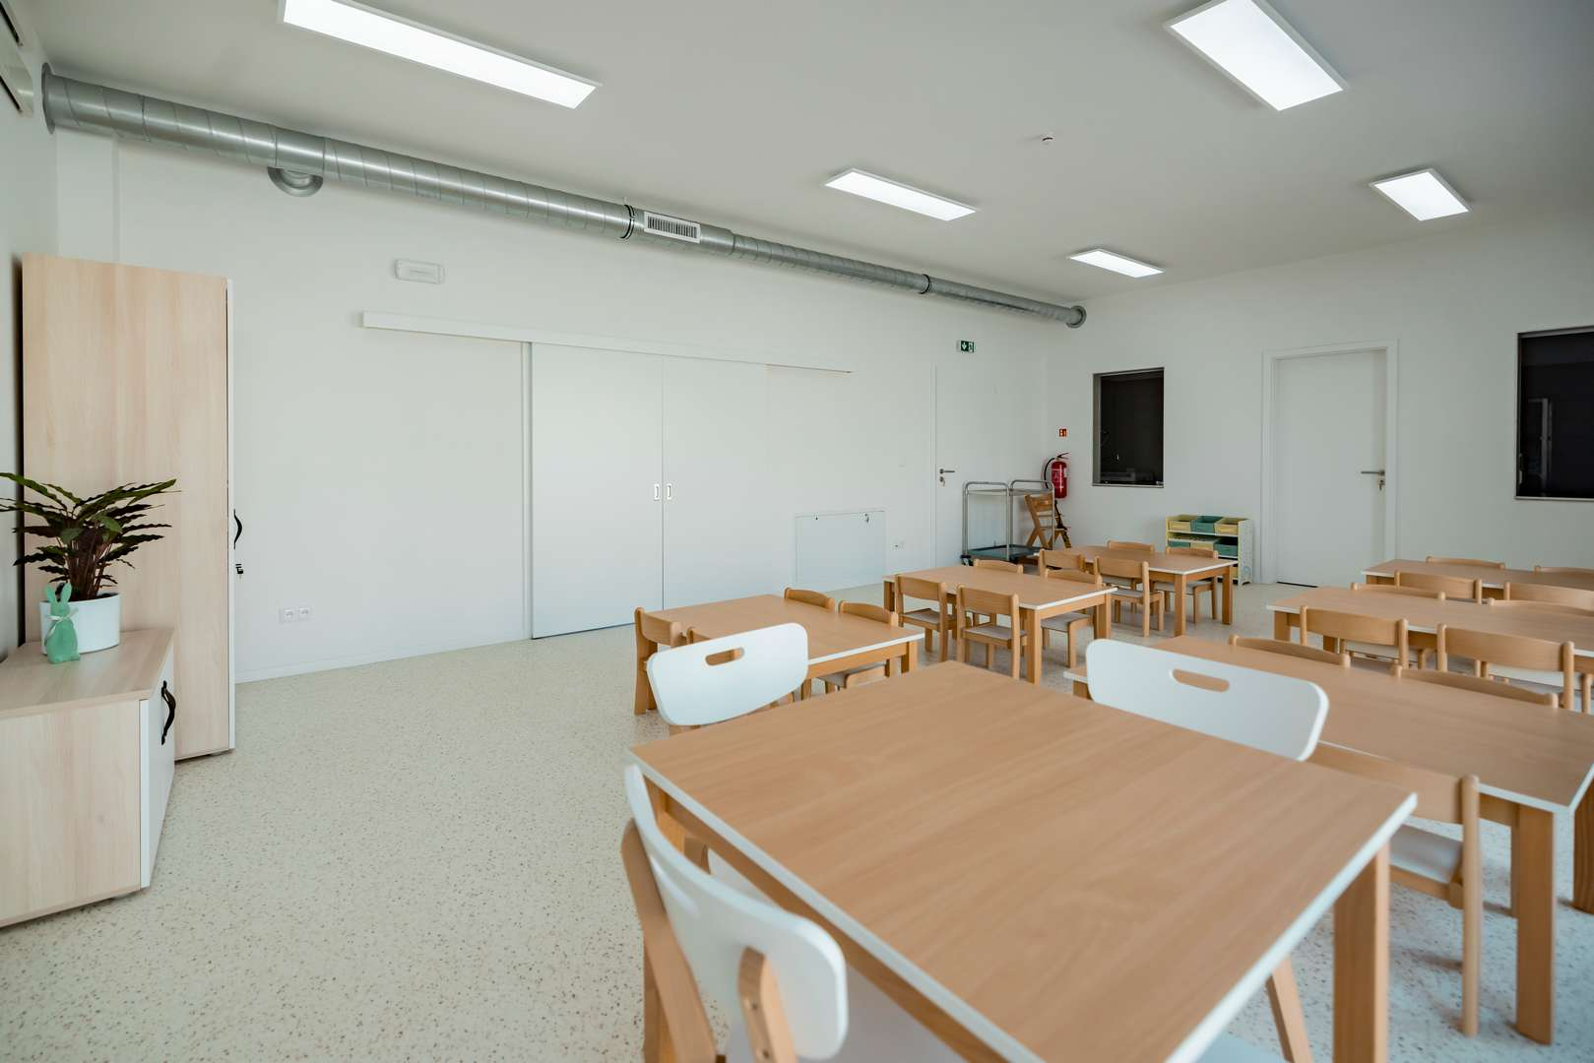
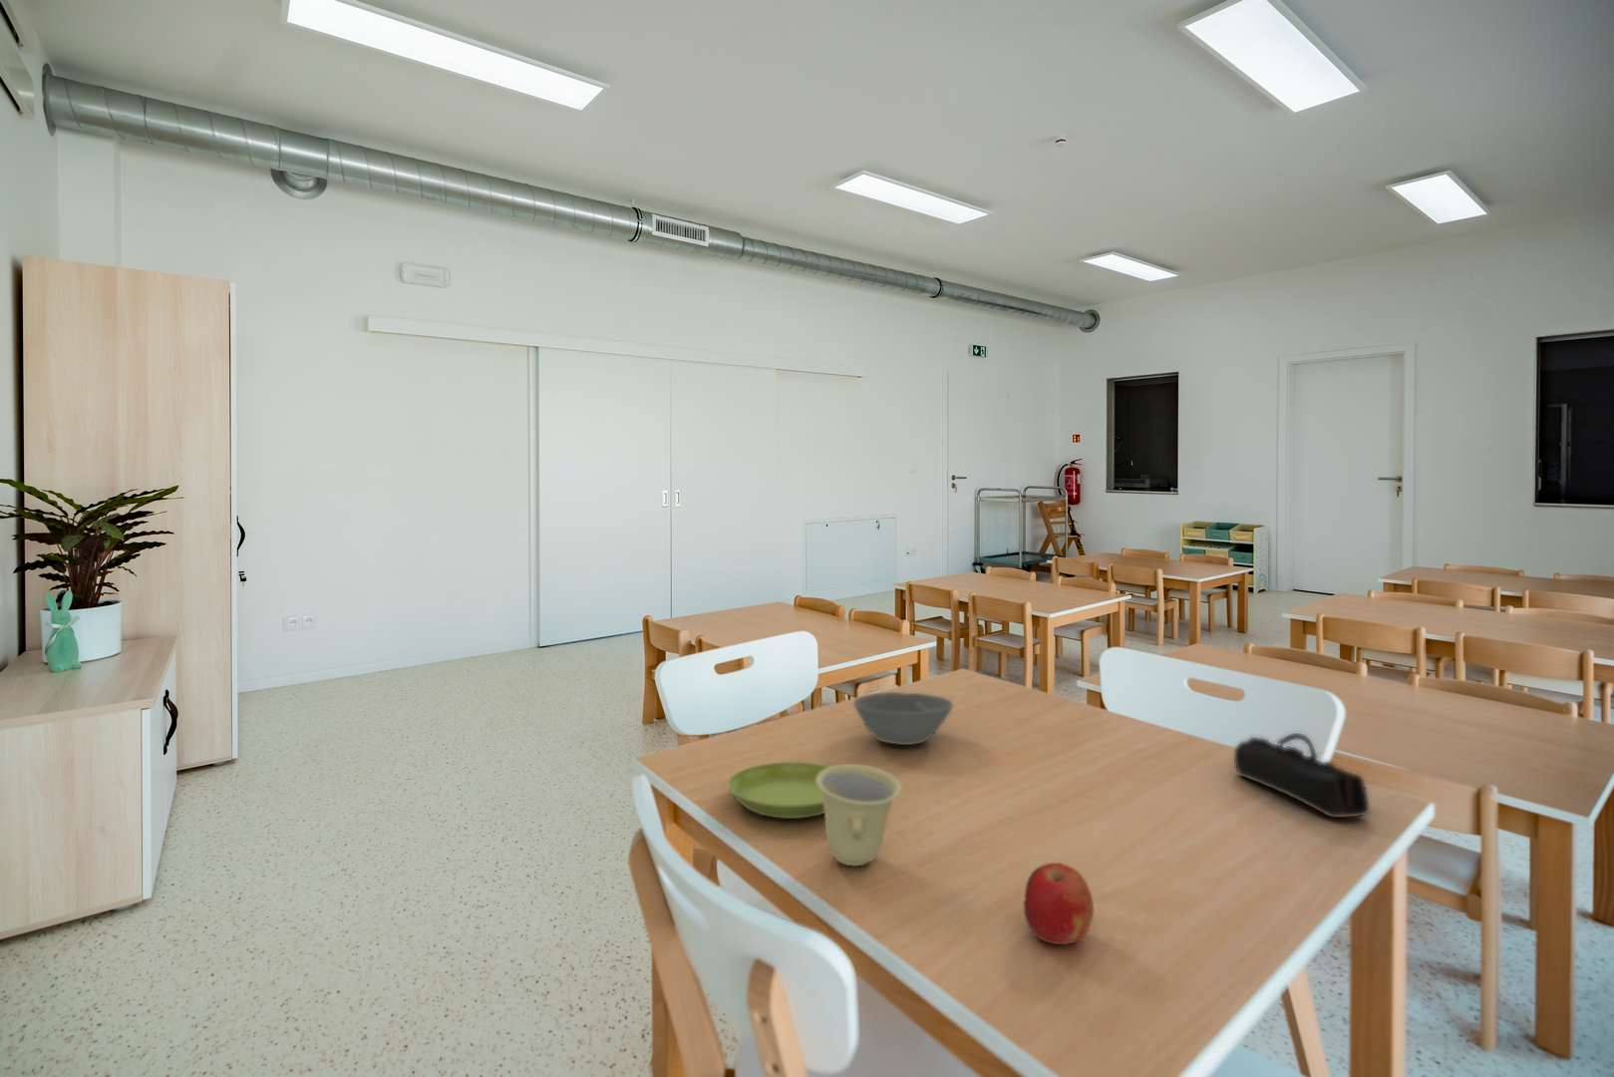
+ fruit (1056, 902)
+ cup (858, 819)
+ pencil case (1296, 763)
+ saucer (791, 791)
+ bowl (903, 720)
